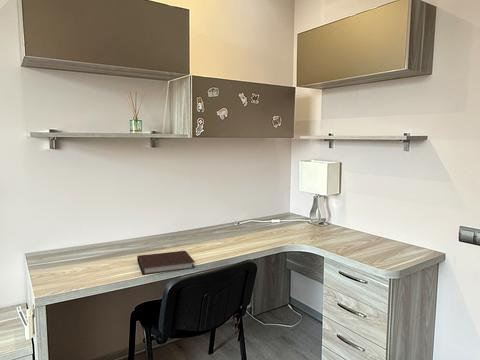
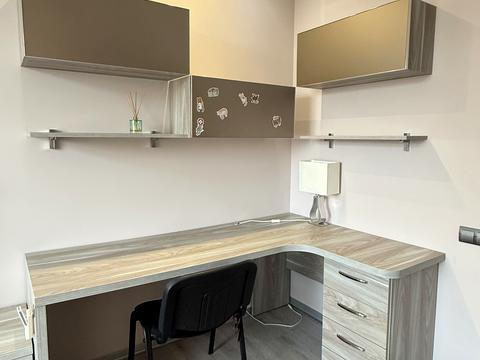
- notebook (165, 261)
